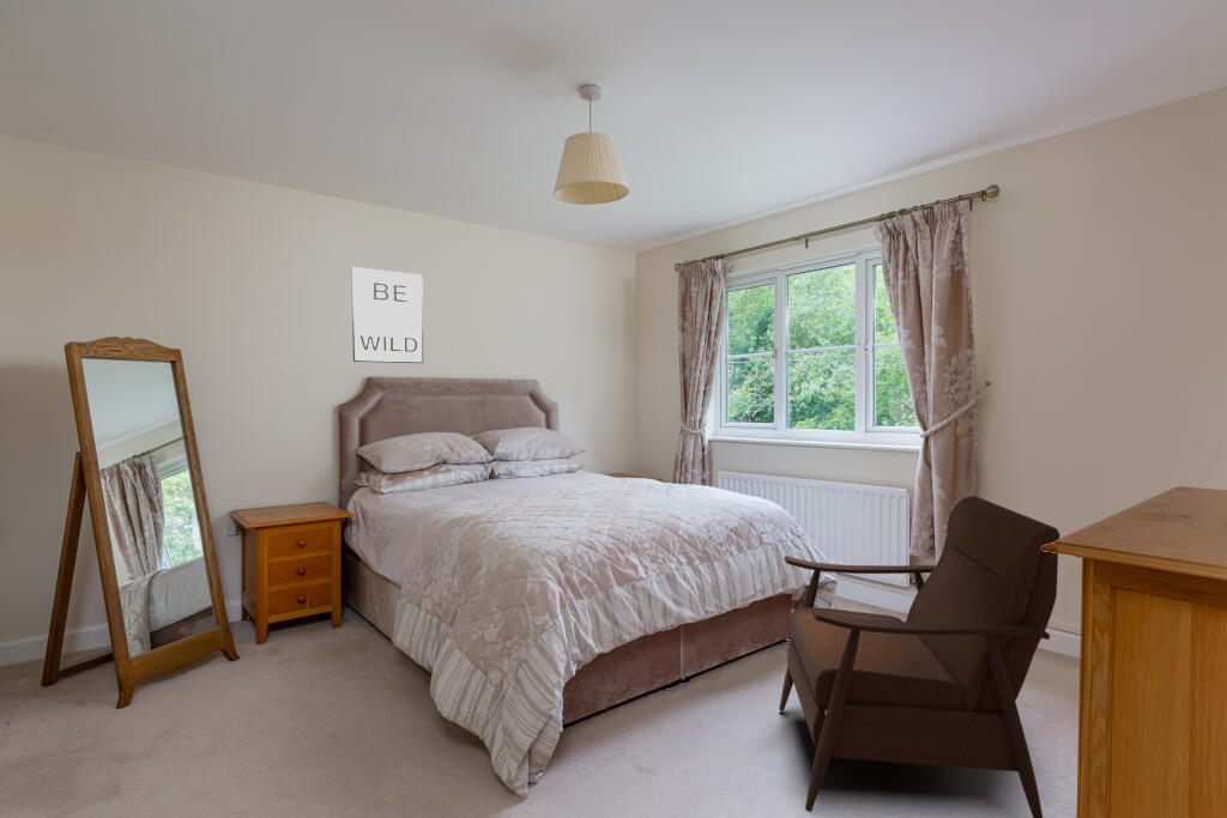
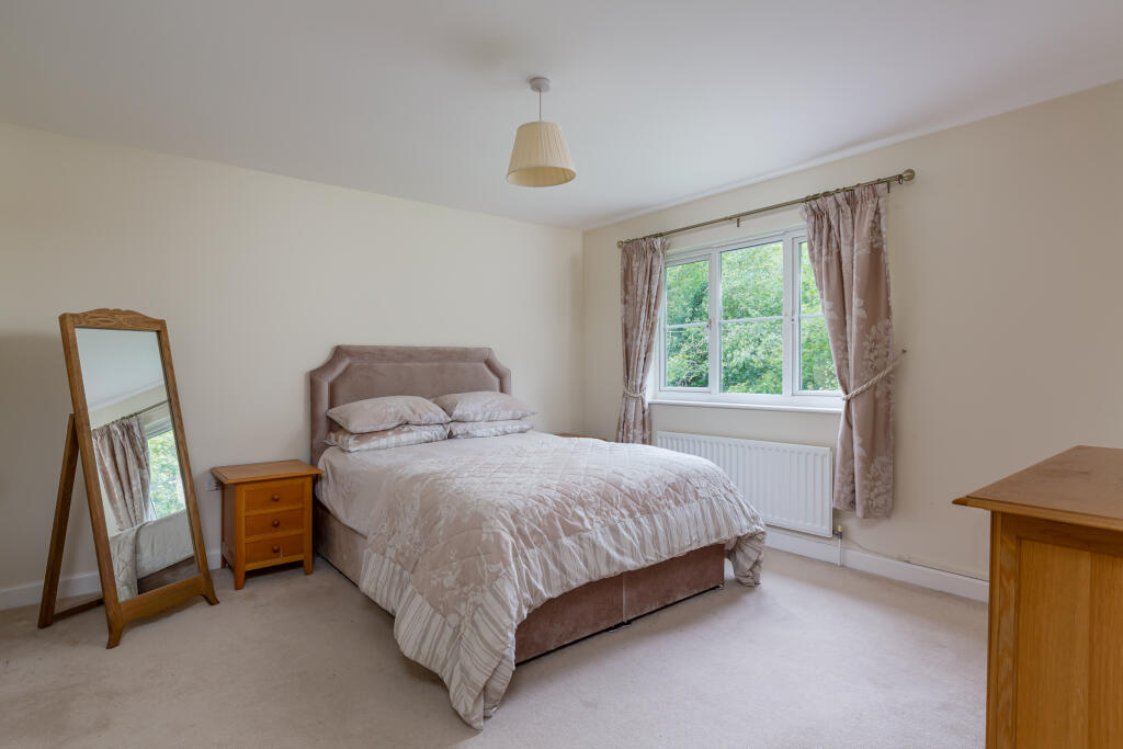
- armchair (899, 635)
- wall art (388, 316)
